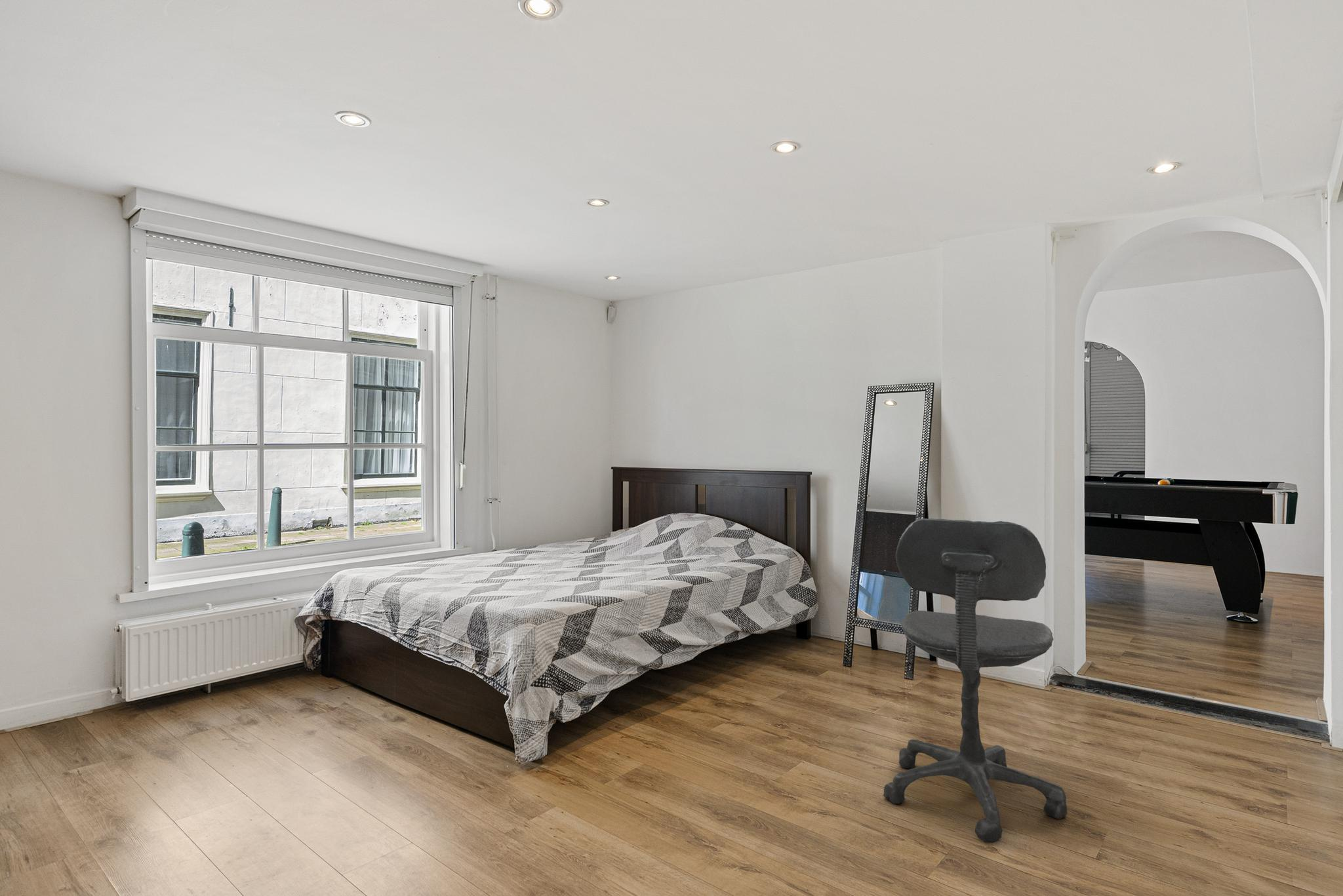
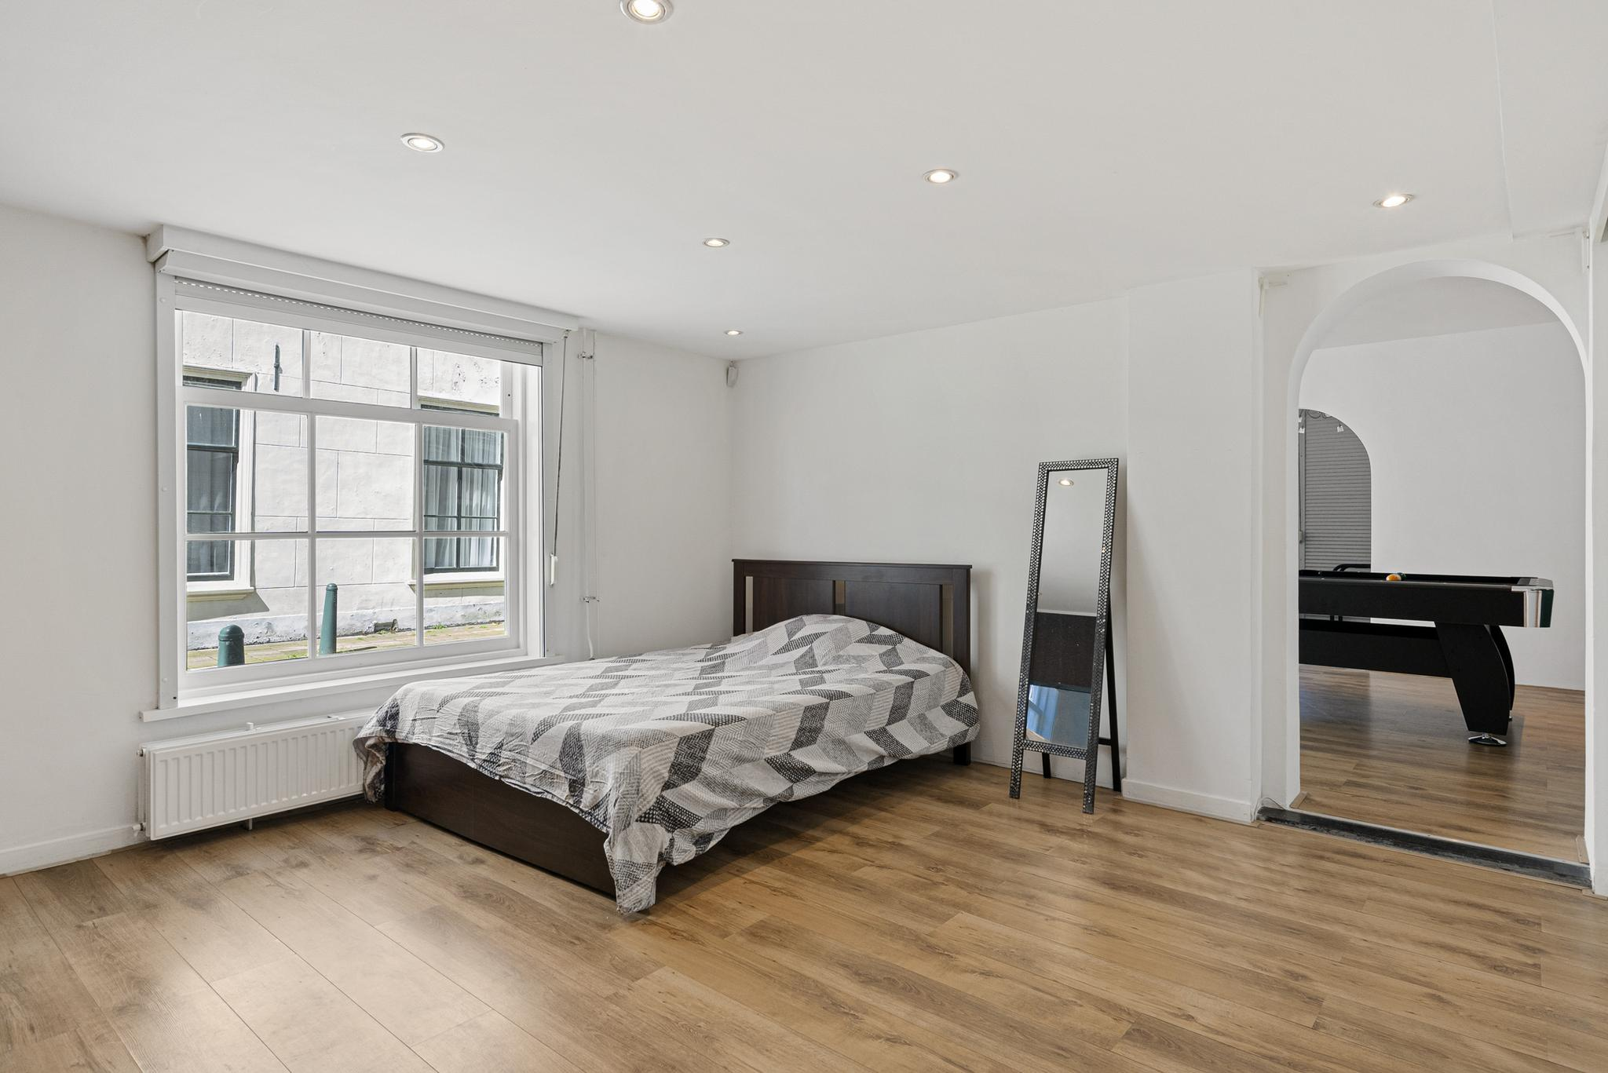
- office chair (973, 656)
